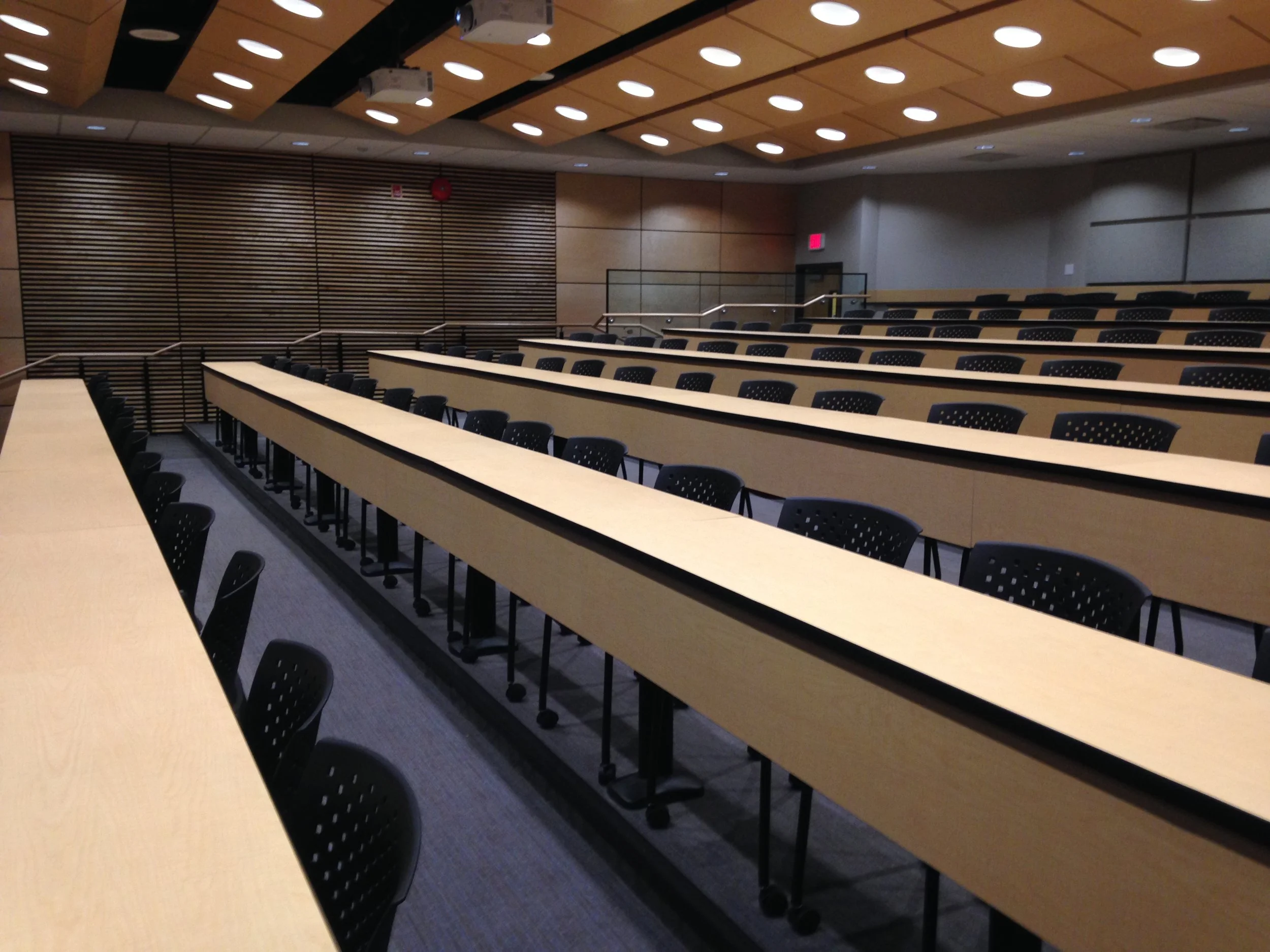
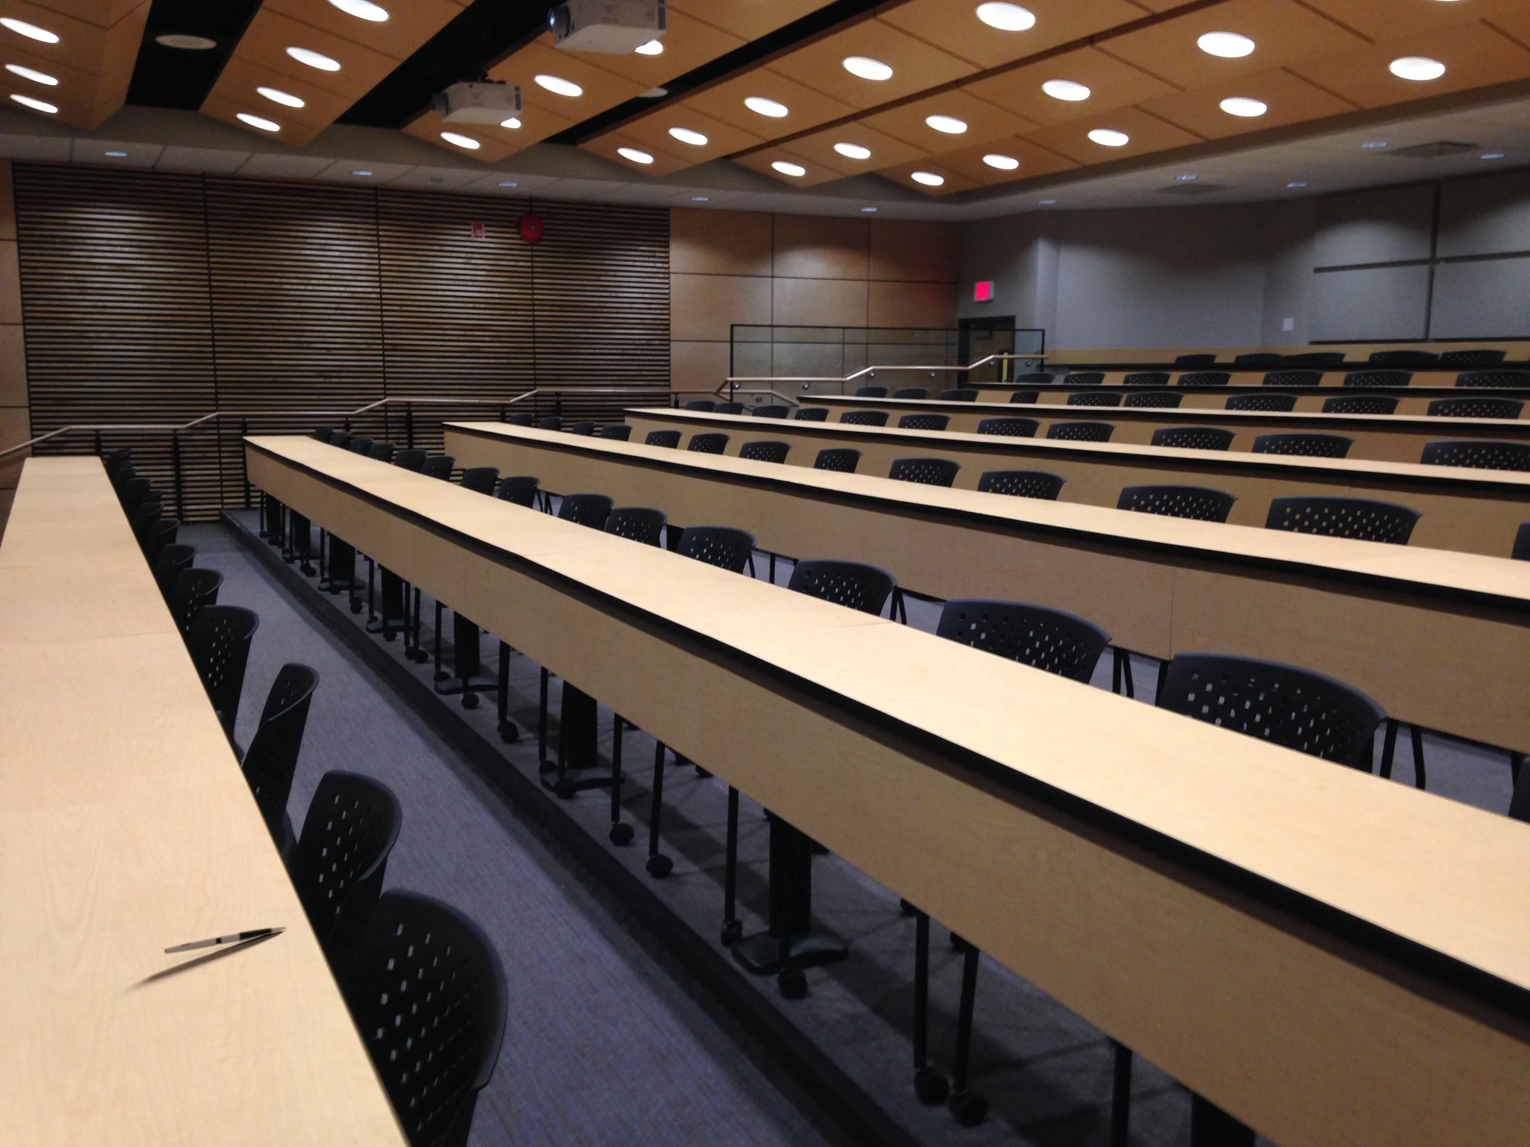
+ pen (226, 939)
